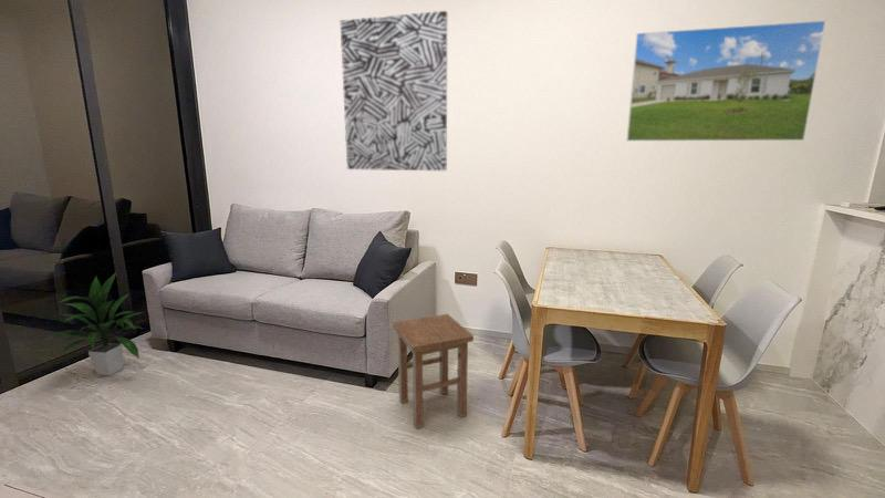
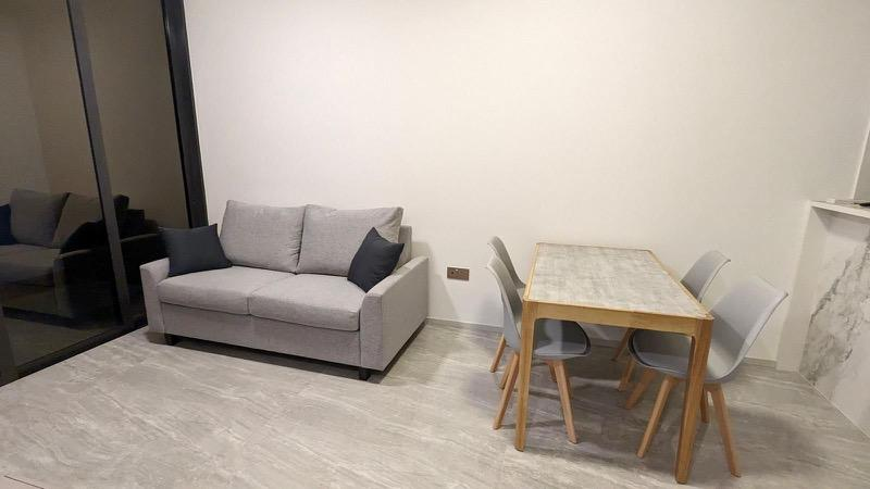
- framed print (717, 85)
- stool (431, 363)
- indoor plant (102, 326)
- wall art (394, 95)
